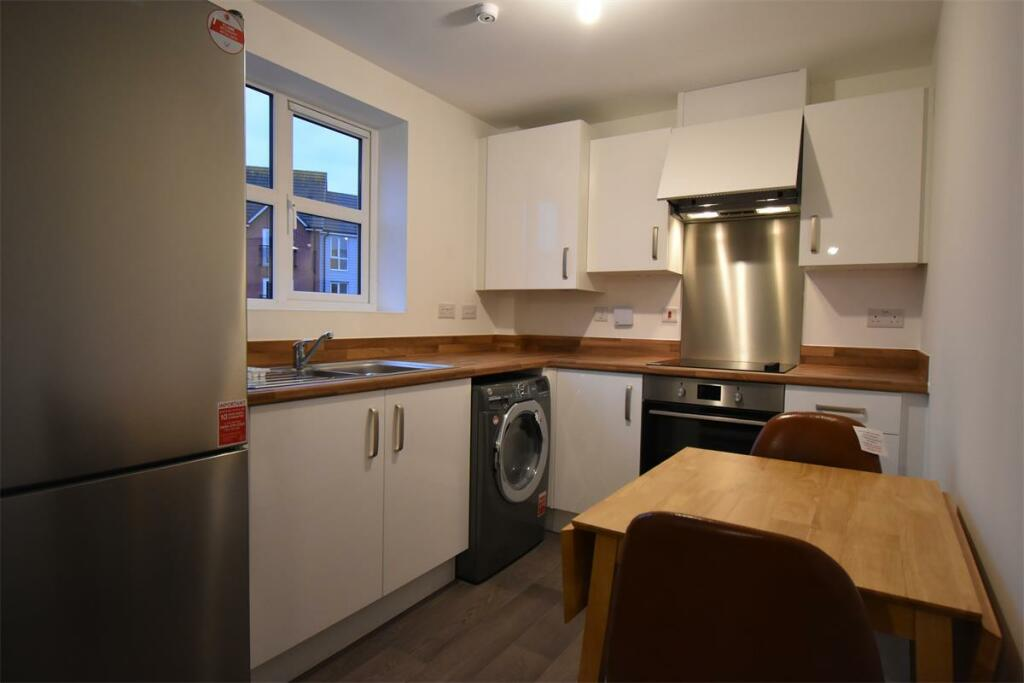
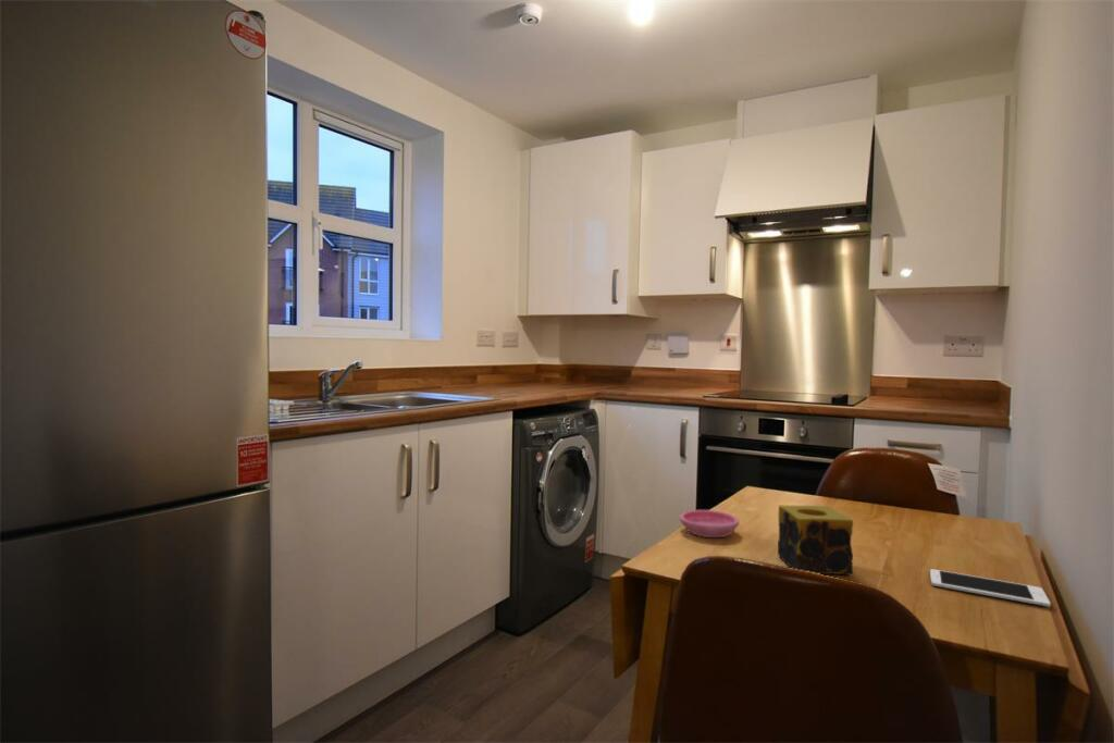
+ saucer (708, 523)
+ candle (814, 538)
+ cell phone (986, 586)
